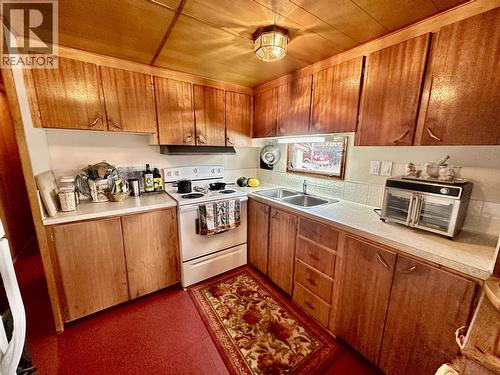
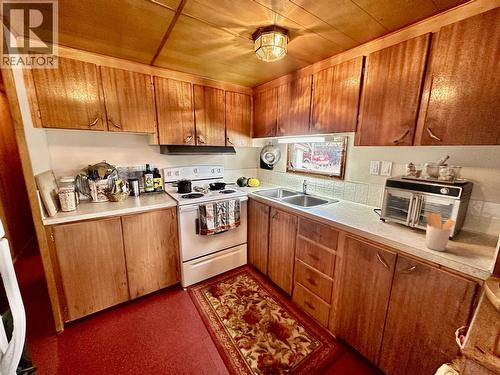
+ utensil holder (435, 230)
